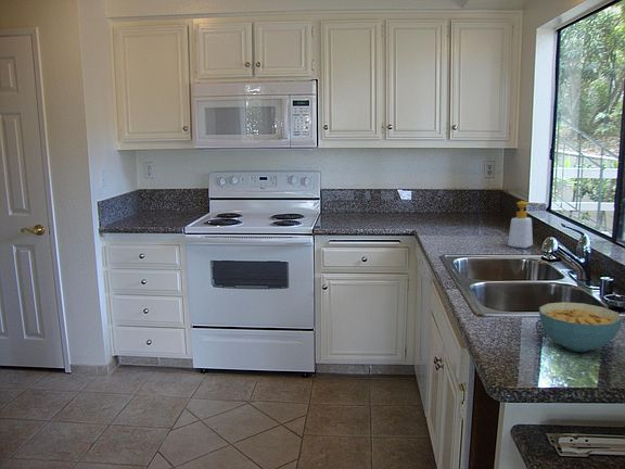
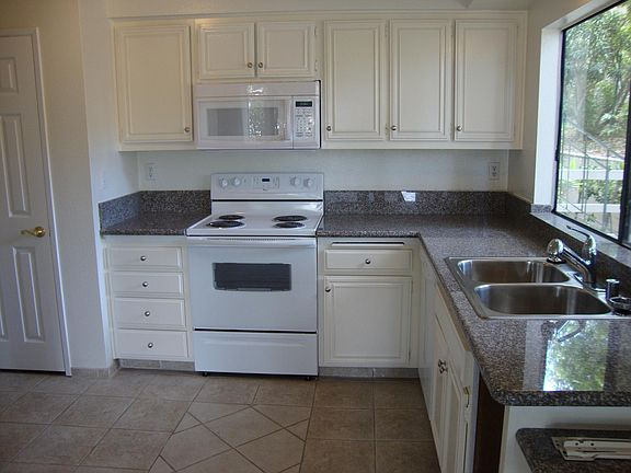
- cereal bowl (577, 330)
- soap bottle (525, 224)
